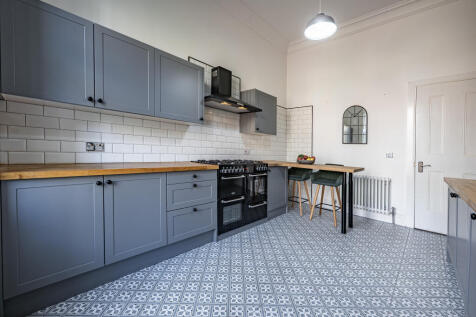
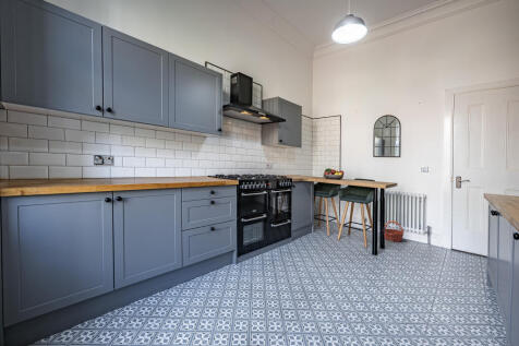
+ basket (393, 229)
